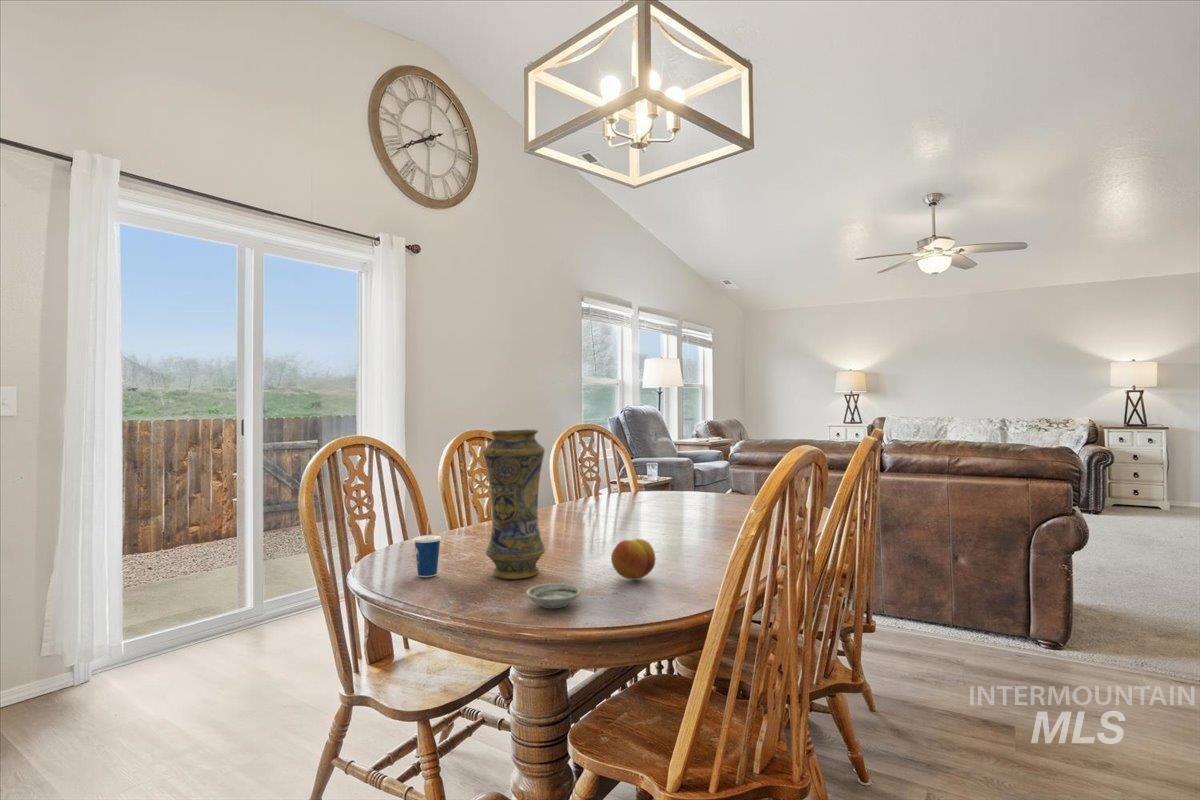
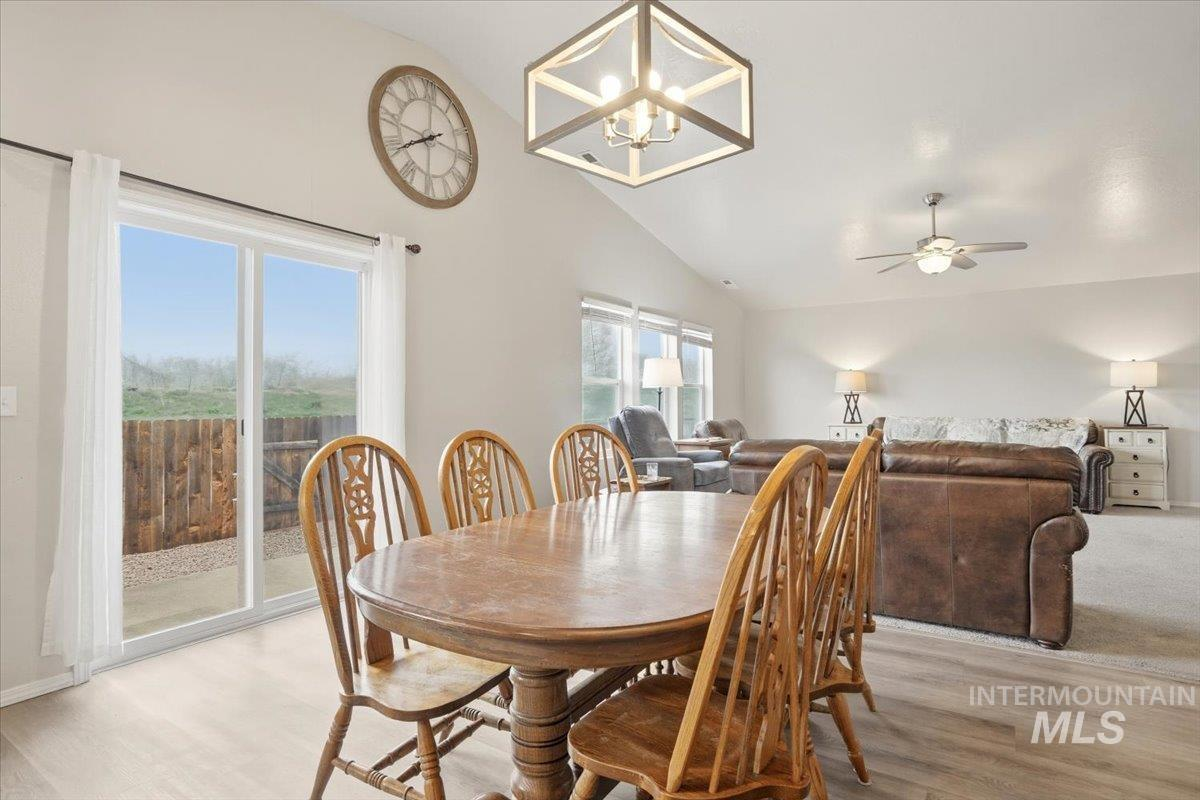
- vase (514, 501)
- saucer (553, 597)
- cup (427, 546)
- fruit (633, 559)
